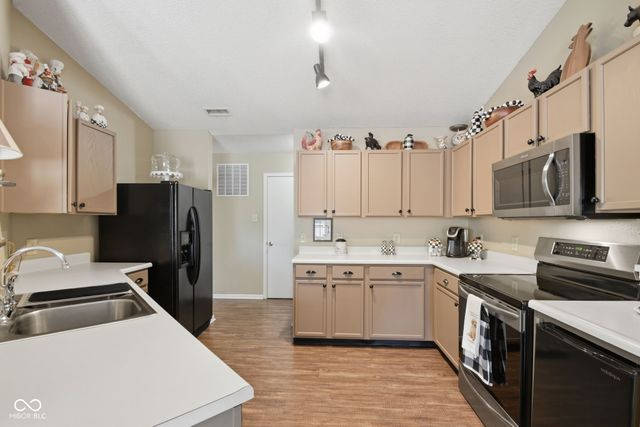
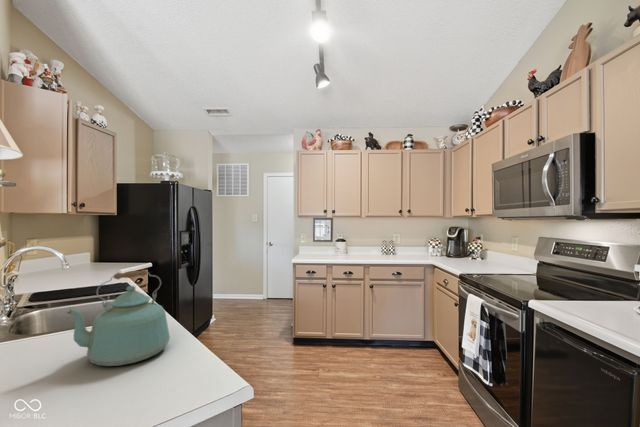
+ kettle (122, 313)
